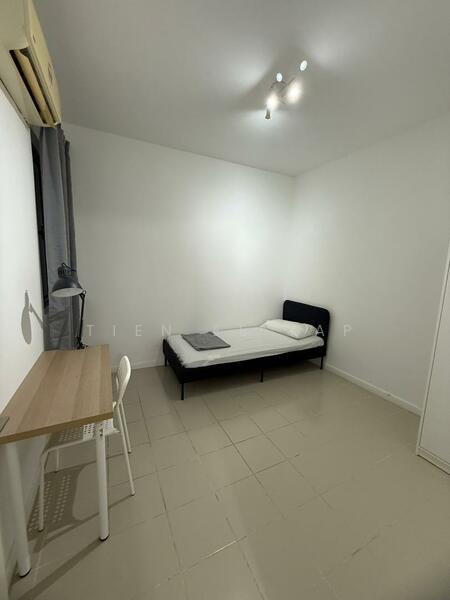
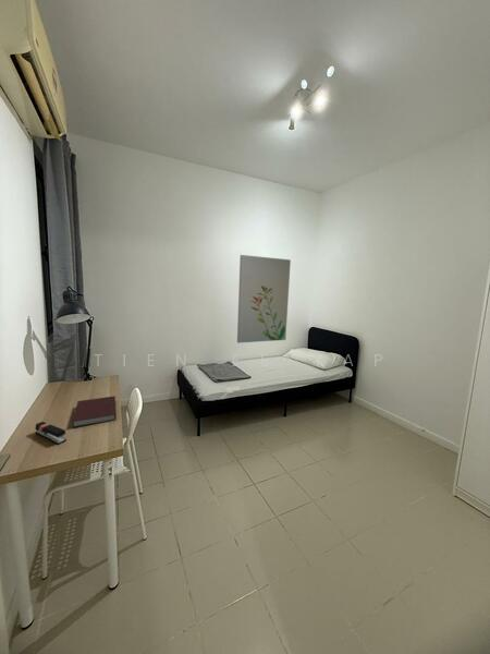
+ stapler (50, 431)
+ notebook (96, 410)
+ wall art (264, 300)
